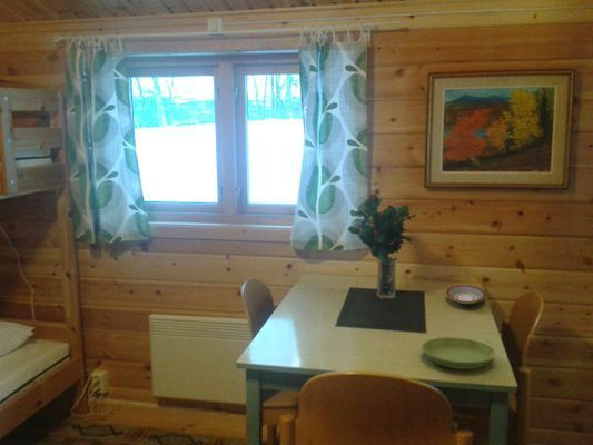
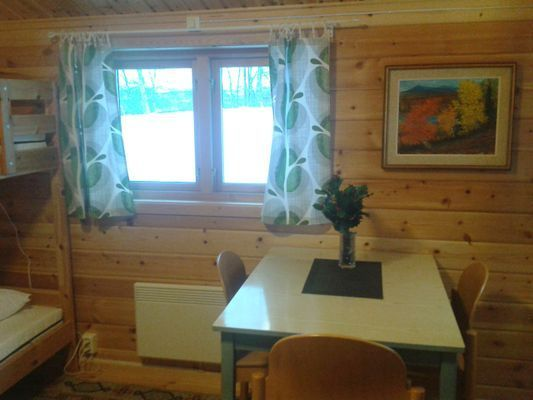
- saucer (457, 354)
- plate (465, 296)
